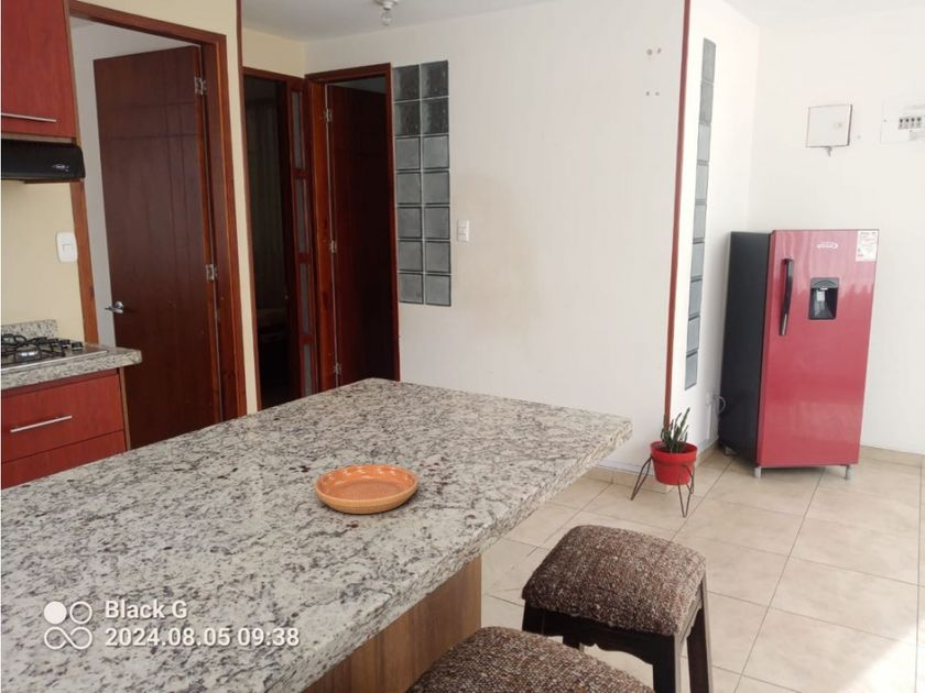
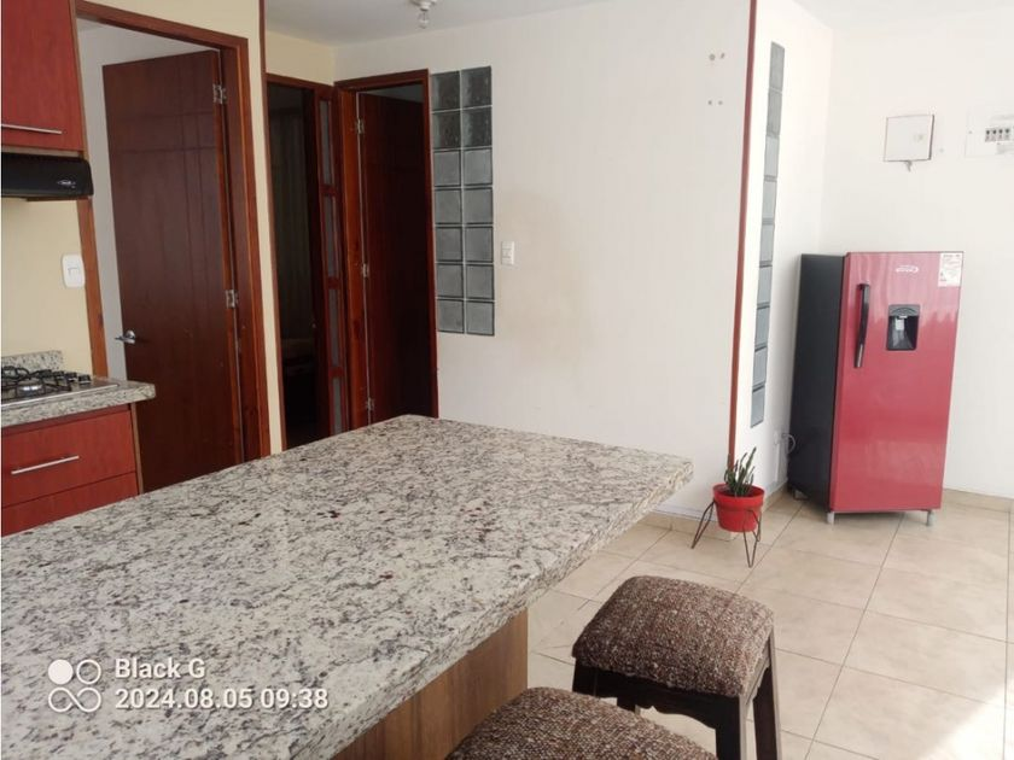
- saucer (367, 488)
